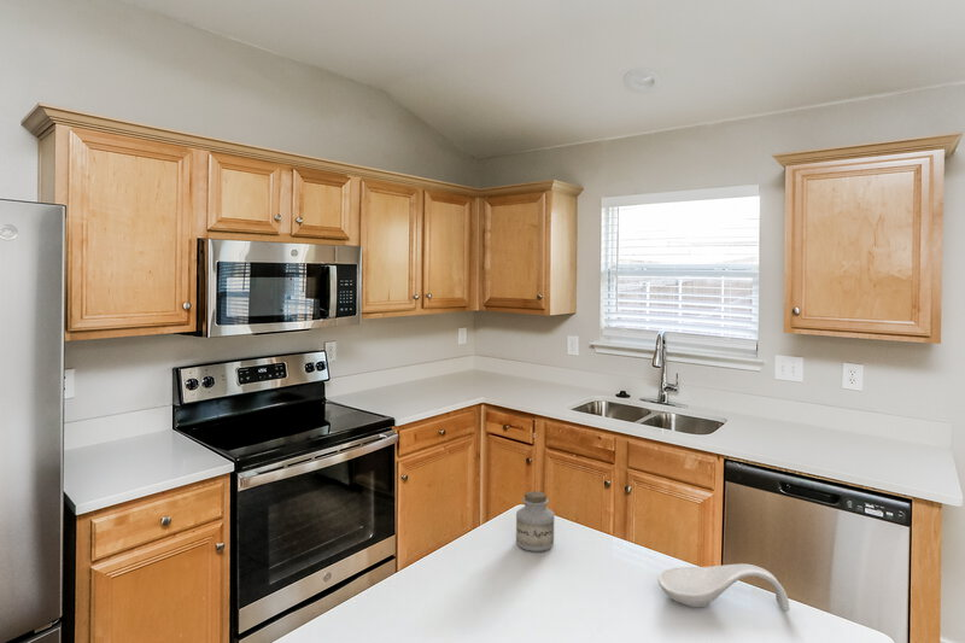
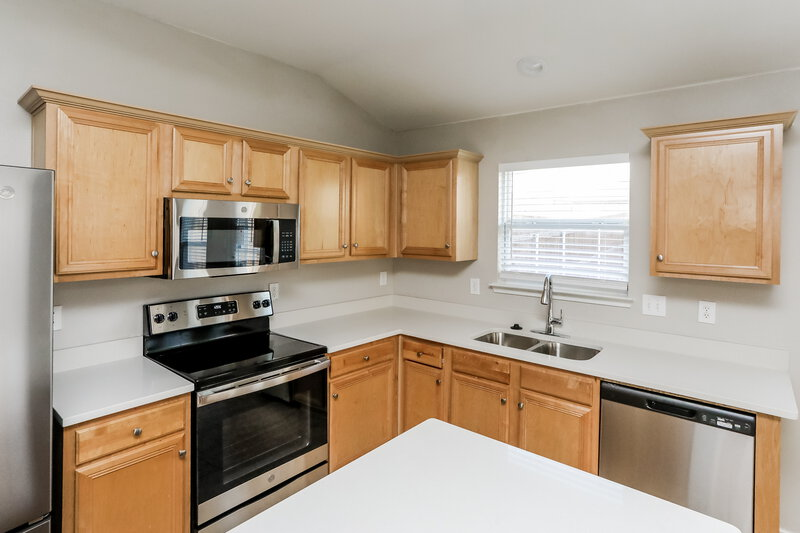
- jar (534, 519)
- spoon rest (720, 583)
